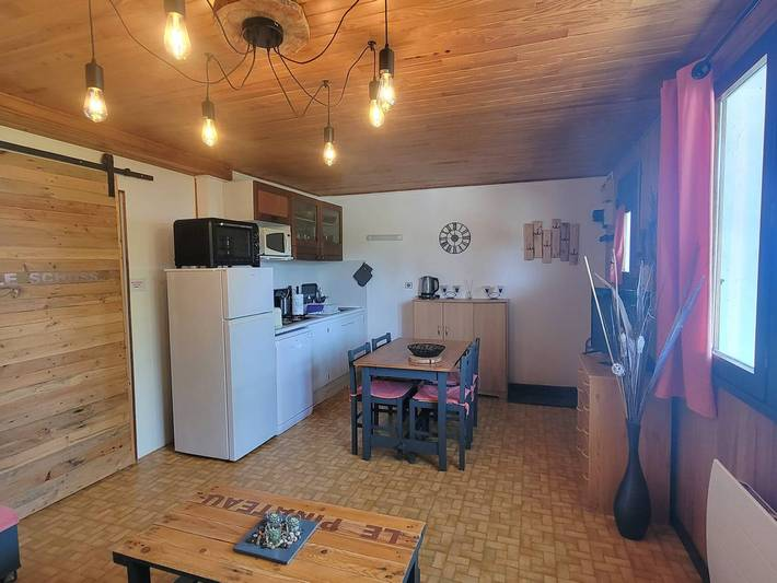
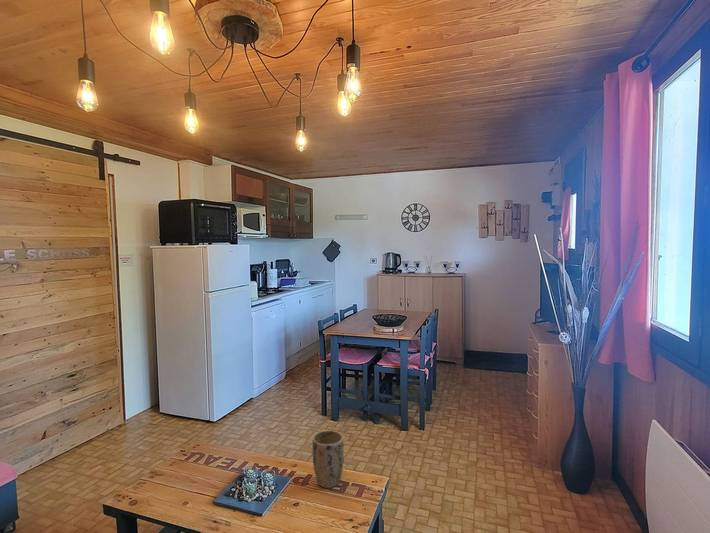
+ plant pot (328, 459)
